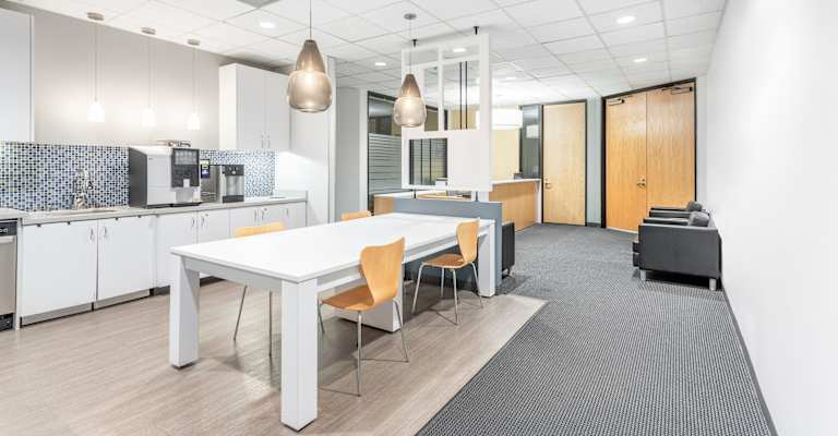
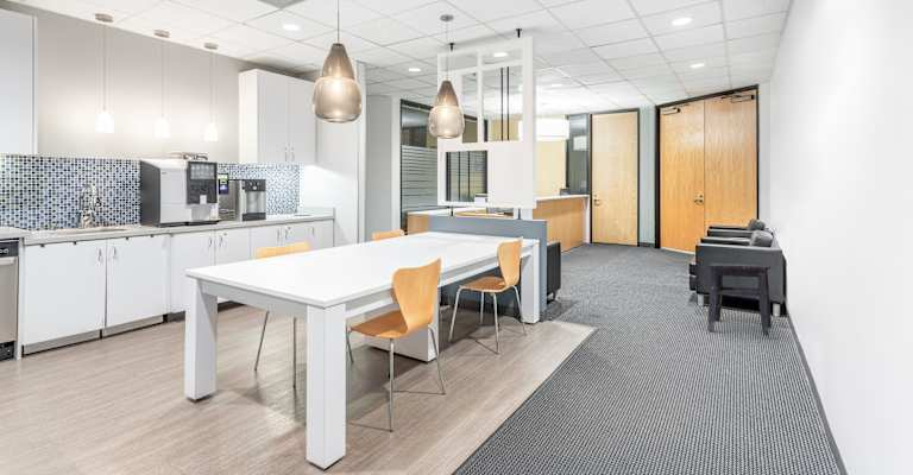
+ side table (739, 294)
